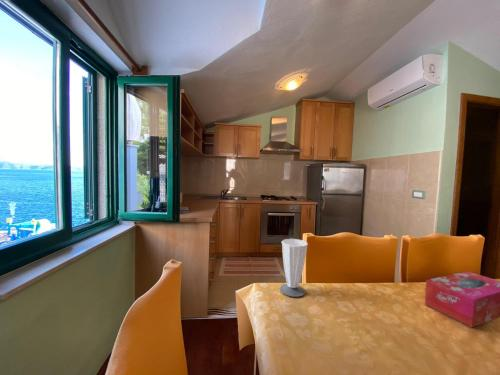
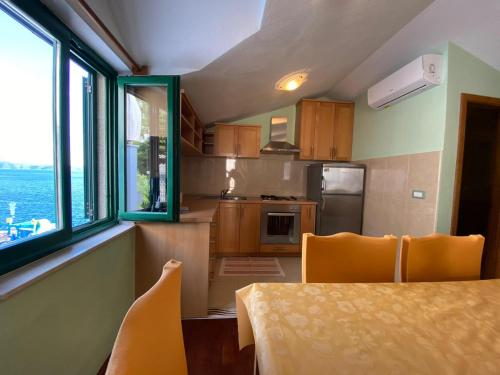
- cup (293, 266)
- tissue box (469, 295)
